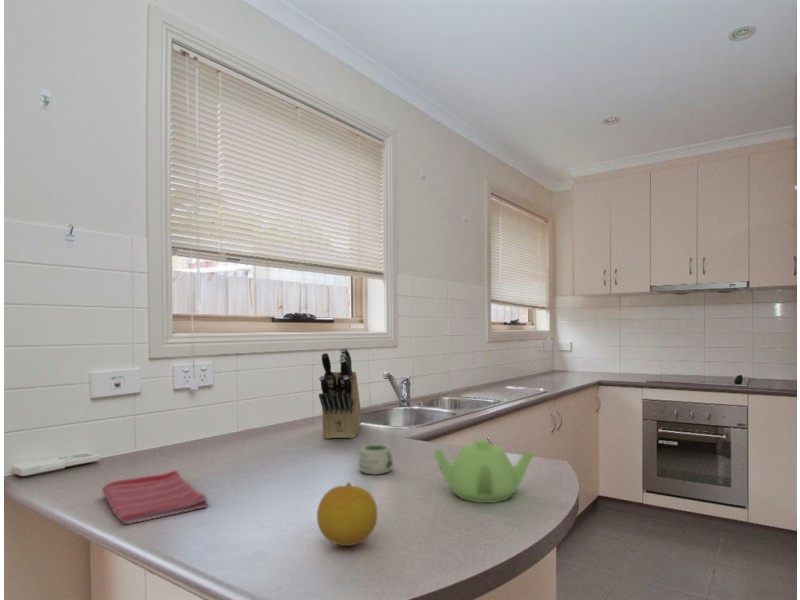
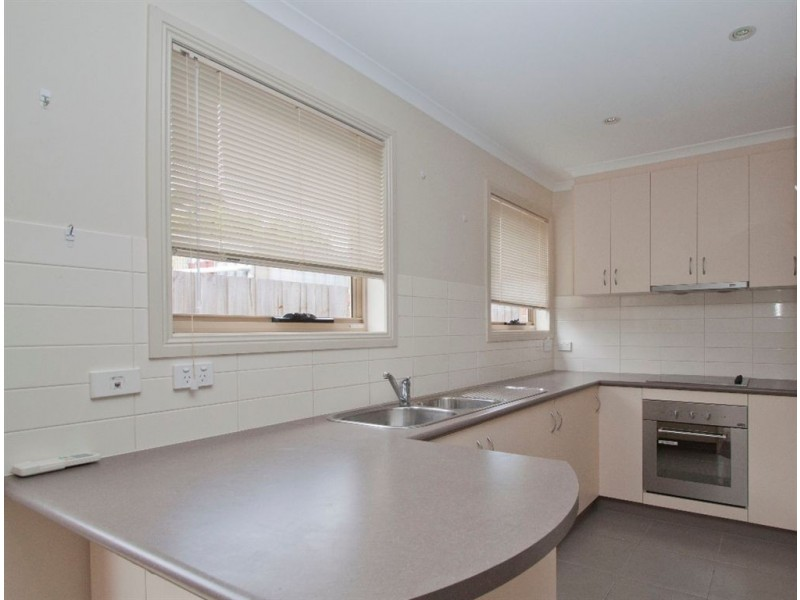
- dish towel (153, 494)
- knife block (341, 389)
- teapot (483, 466)
- fruit (347, 514)
- mug (372, 457)
